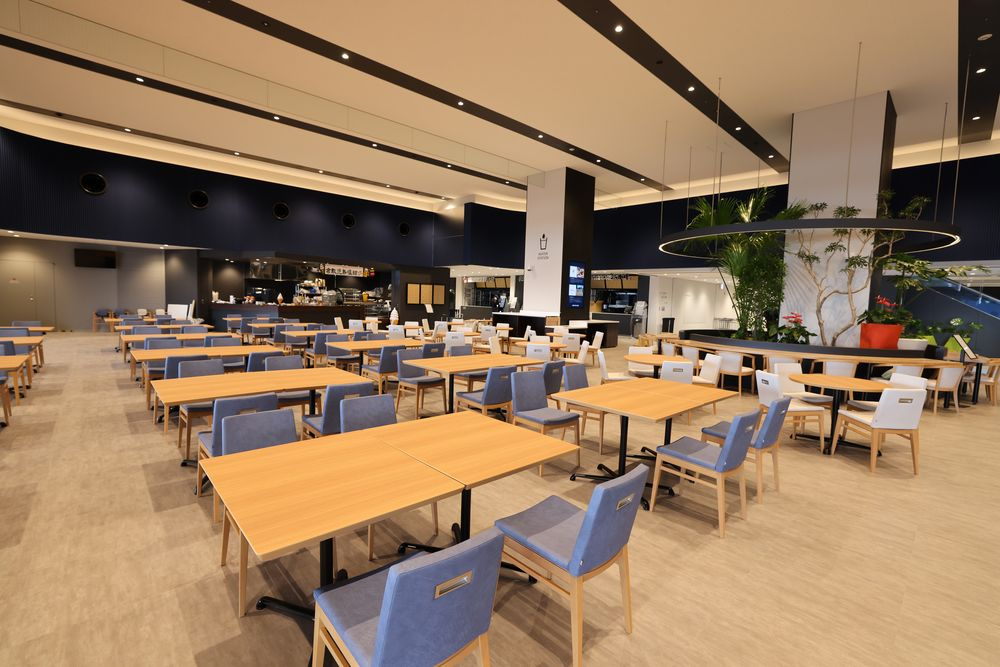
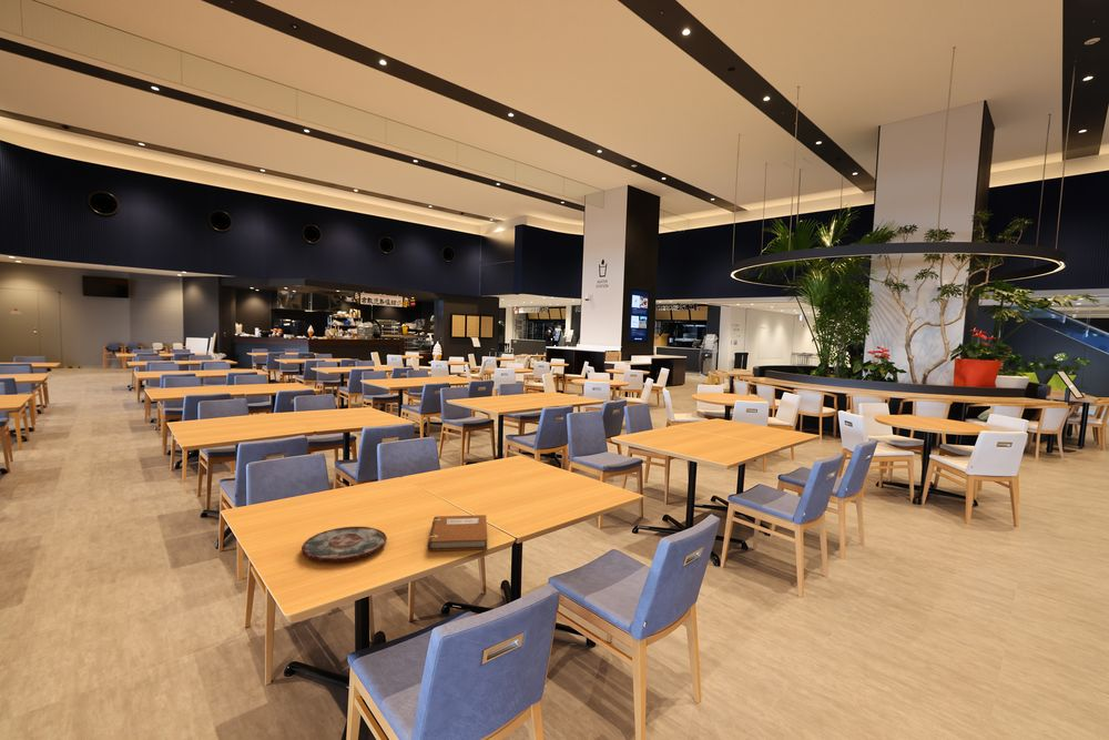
+ plate (345, 543)
+ notebook (458, 530)
